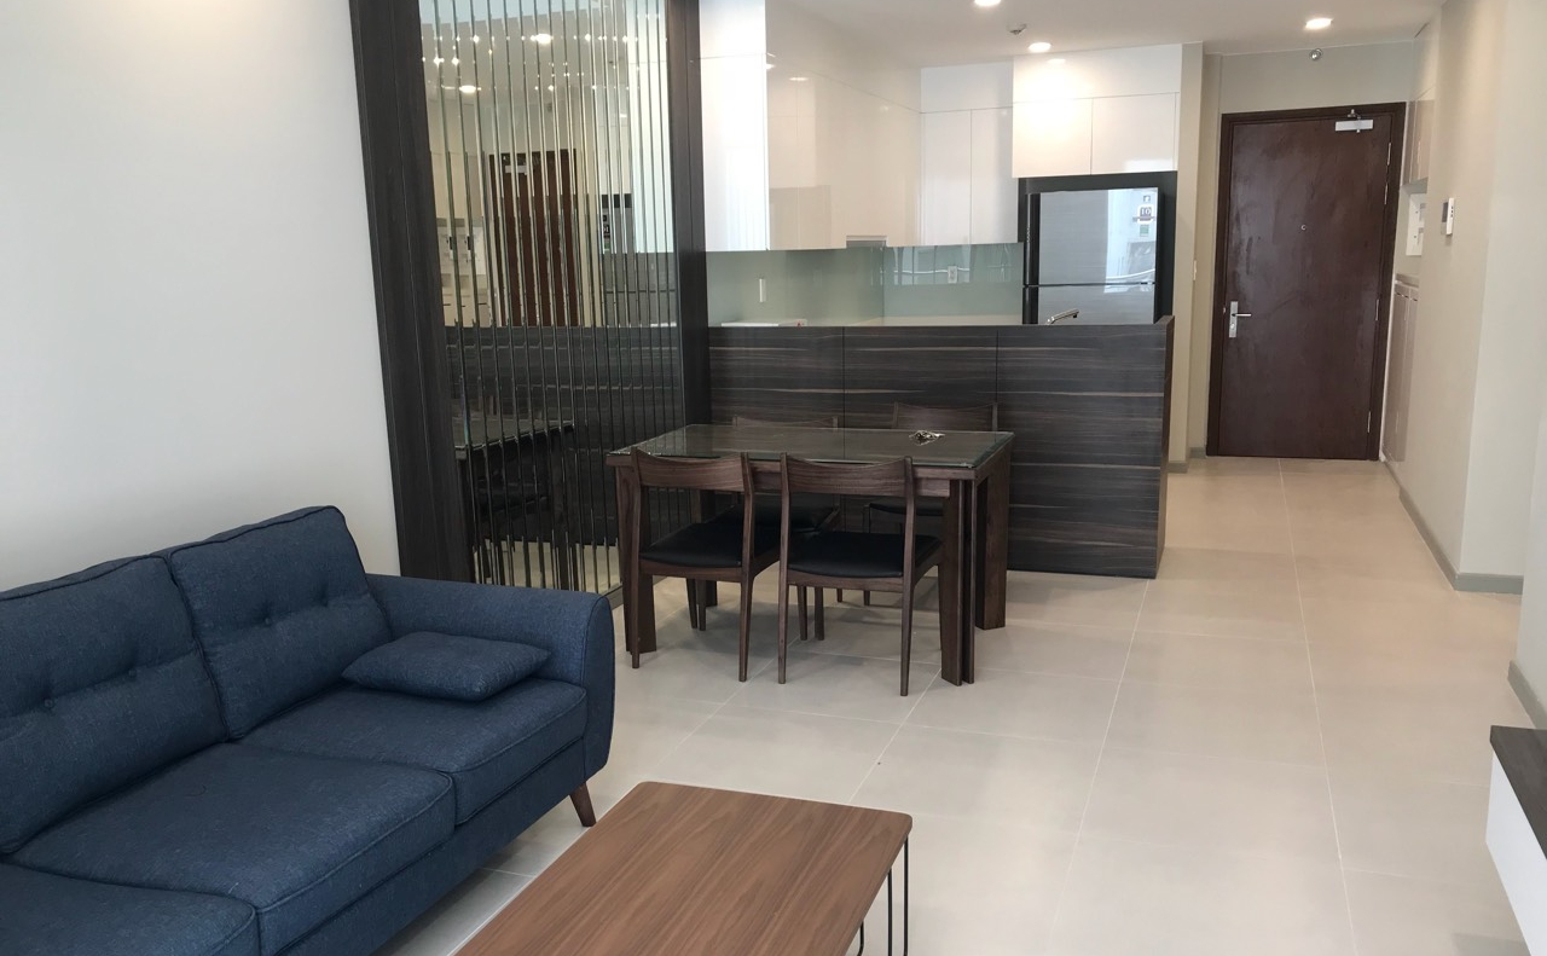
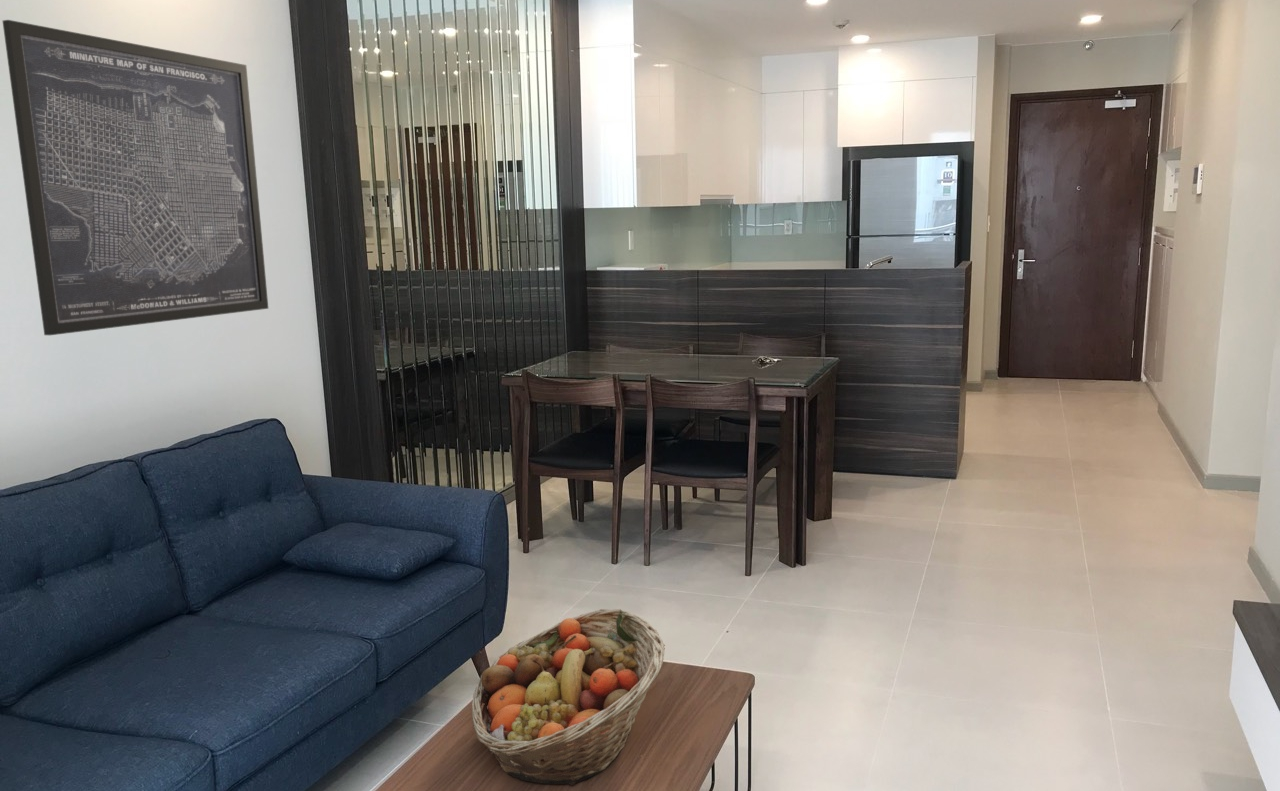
+ fruit basket (567, 690)
+ wall art (155, 186)
